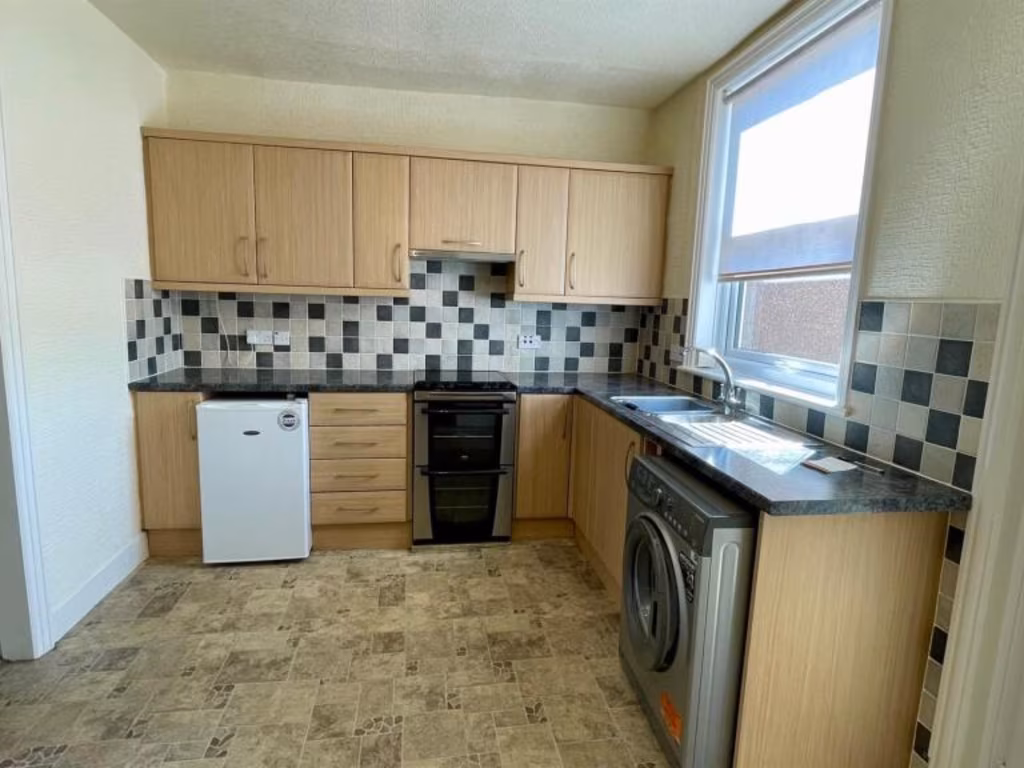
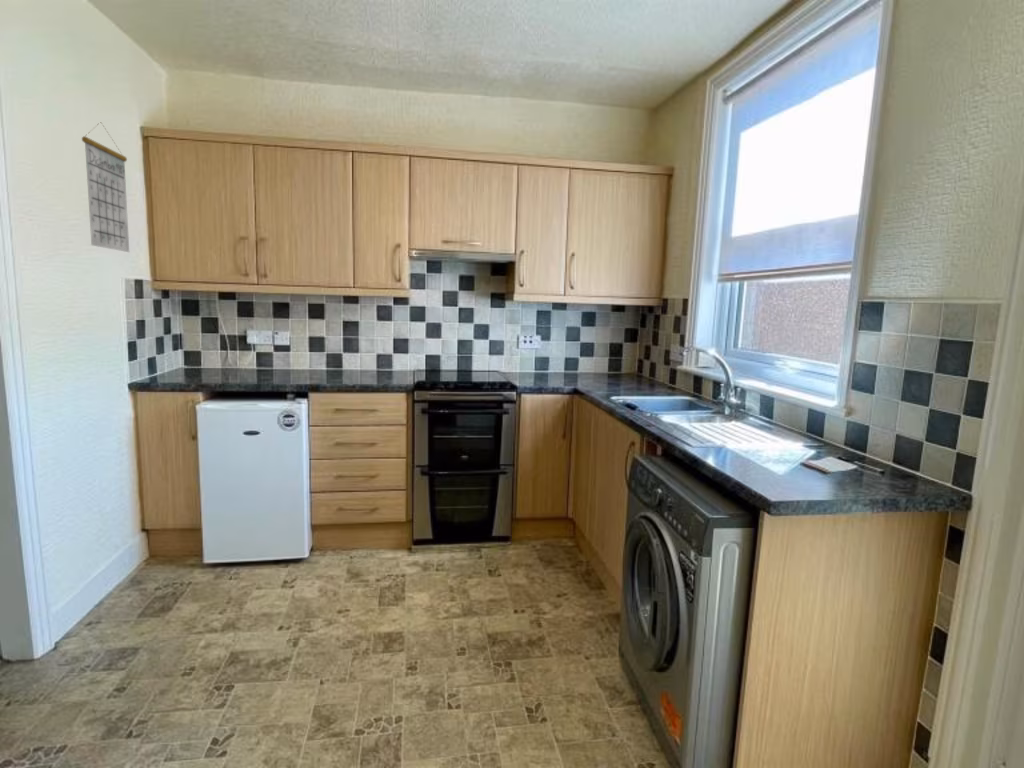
+ calendar (107, 186)
